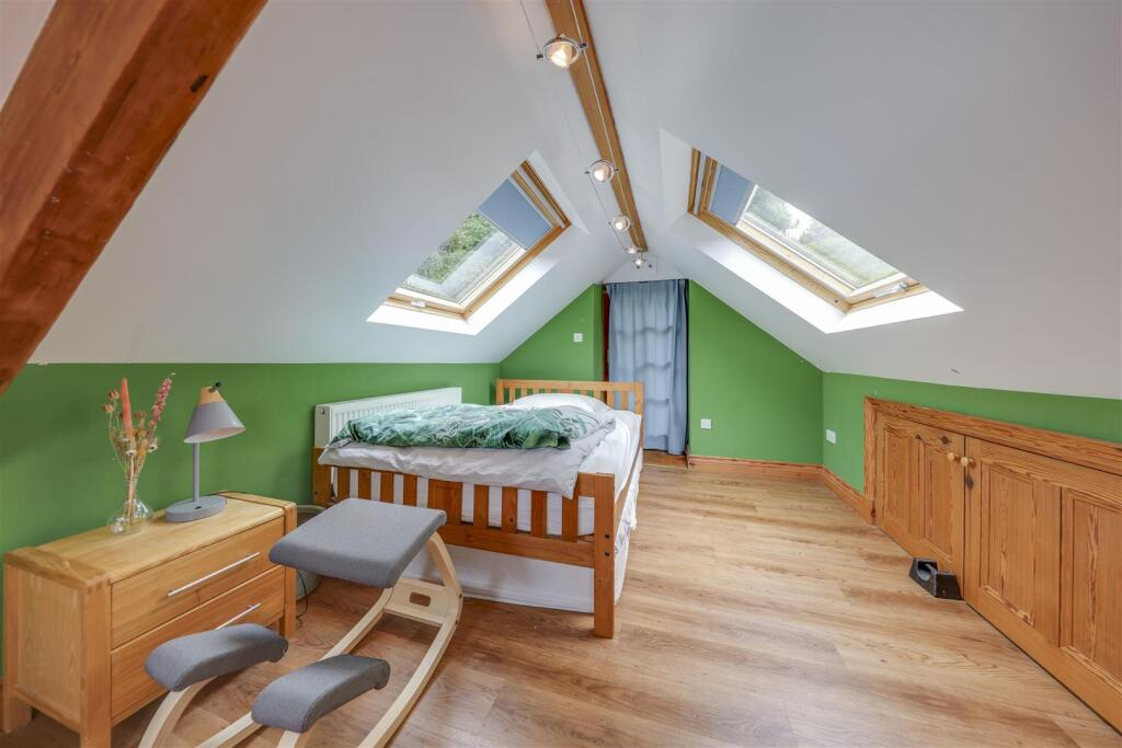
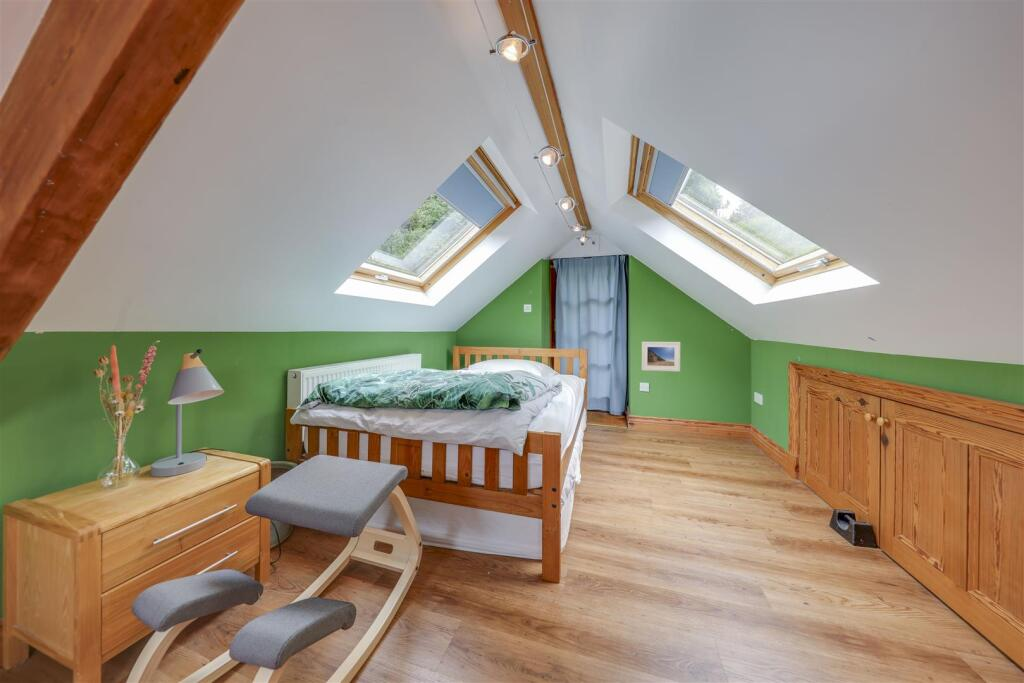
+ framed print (660, 356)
